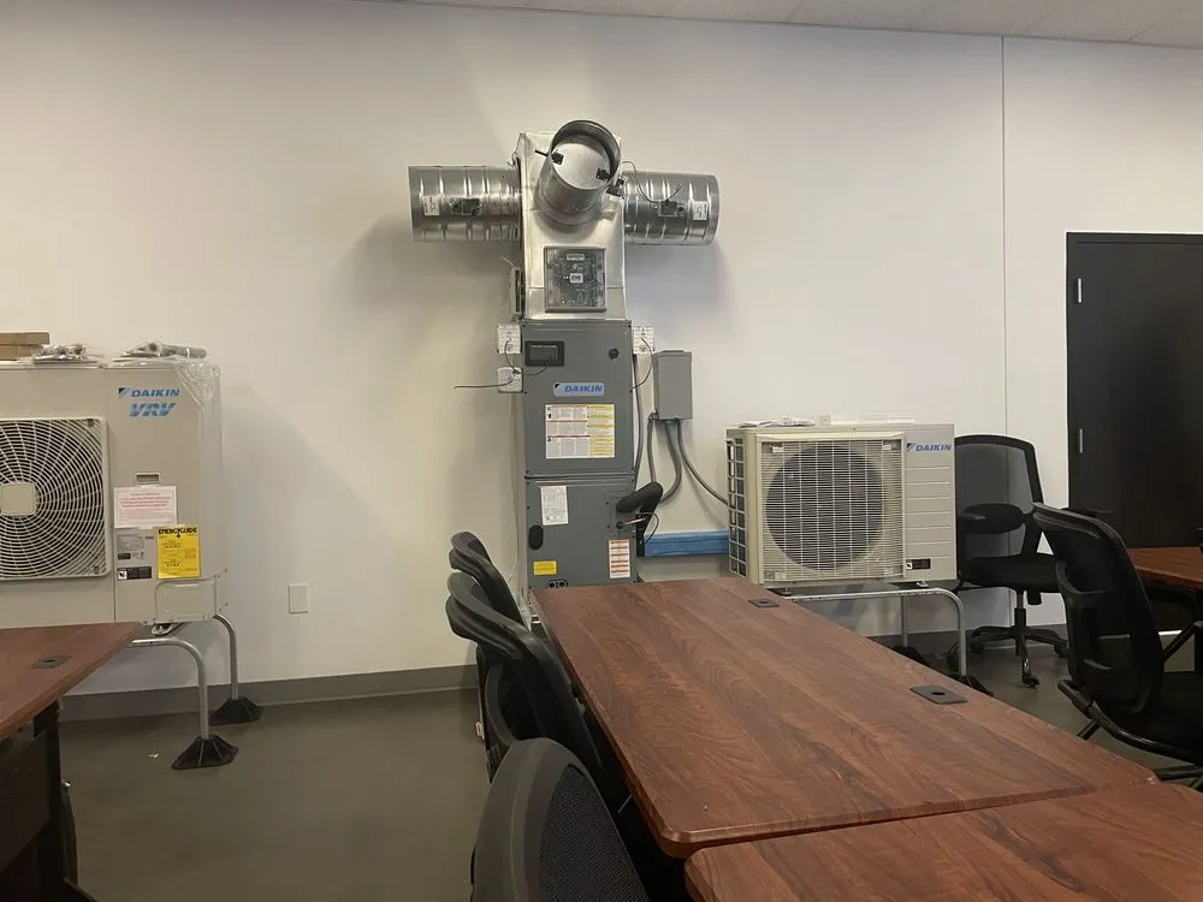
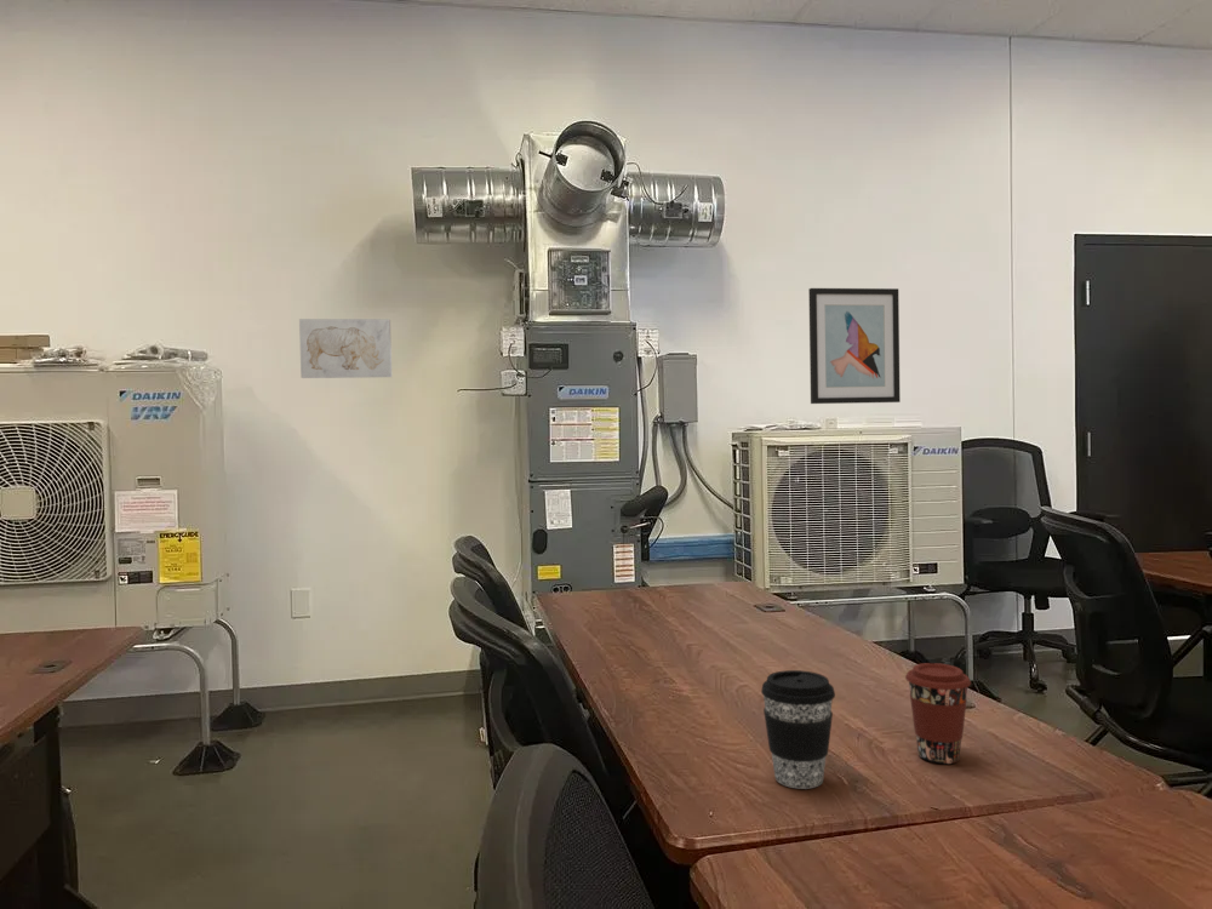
+ wall art (345, 348)
+ coffee cup (938, 713)
+ wall art (854, 345)
+ coffee cup (797, 728)
